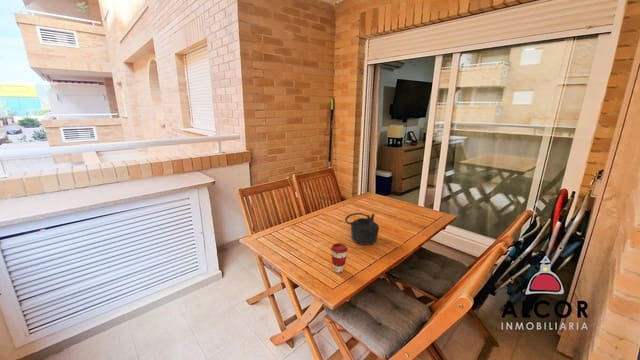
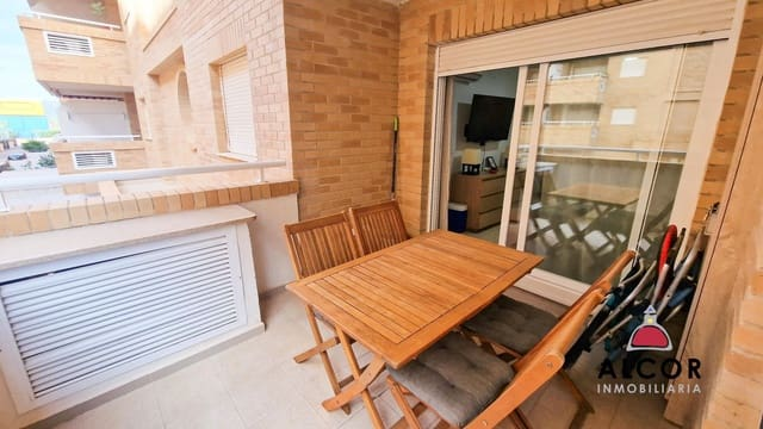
- coffee cup (338, 258)
- teapot (364, 227)
